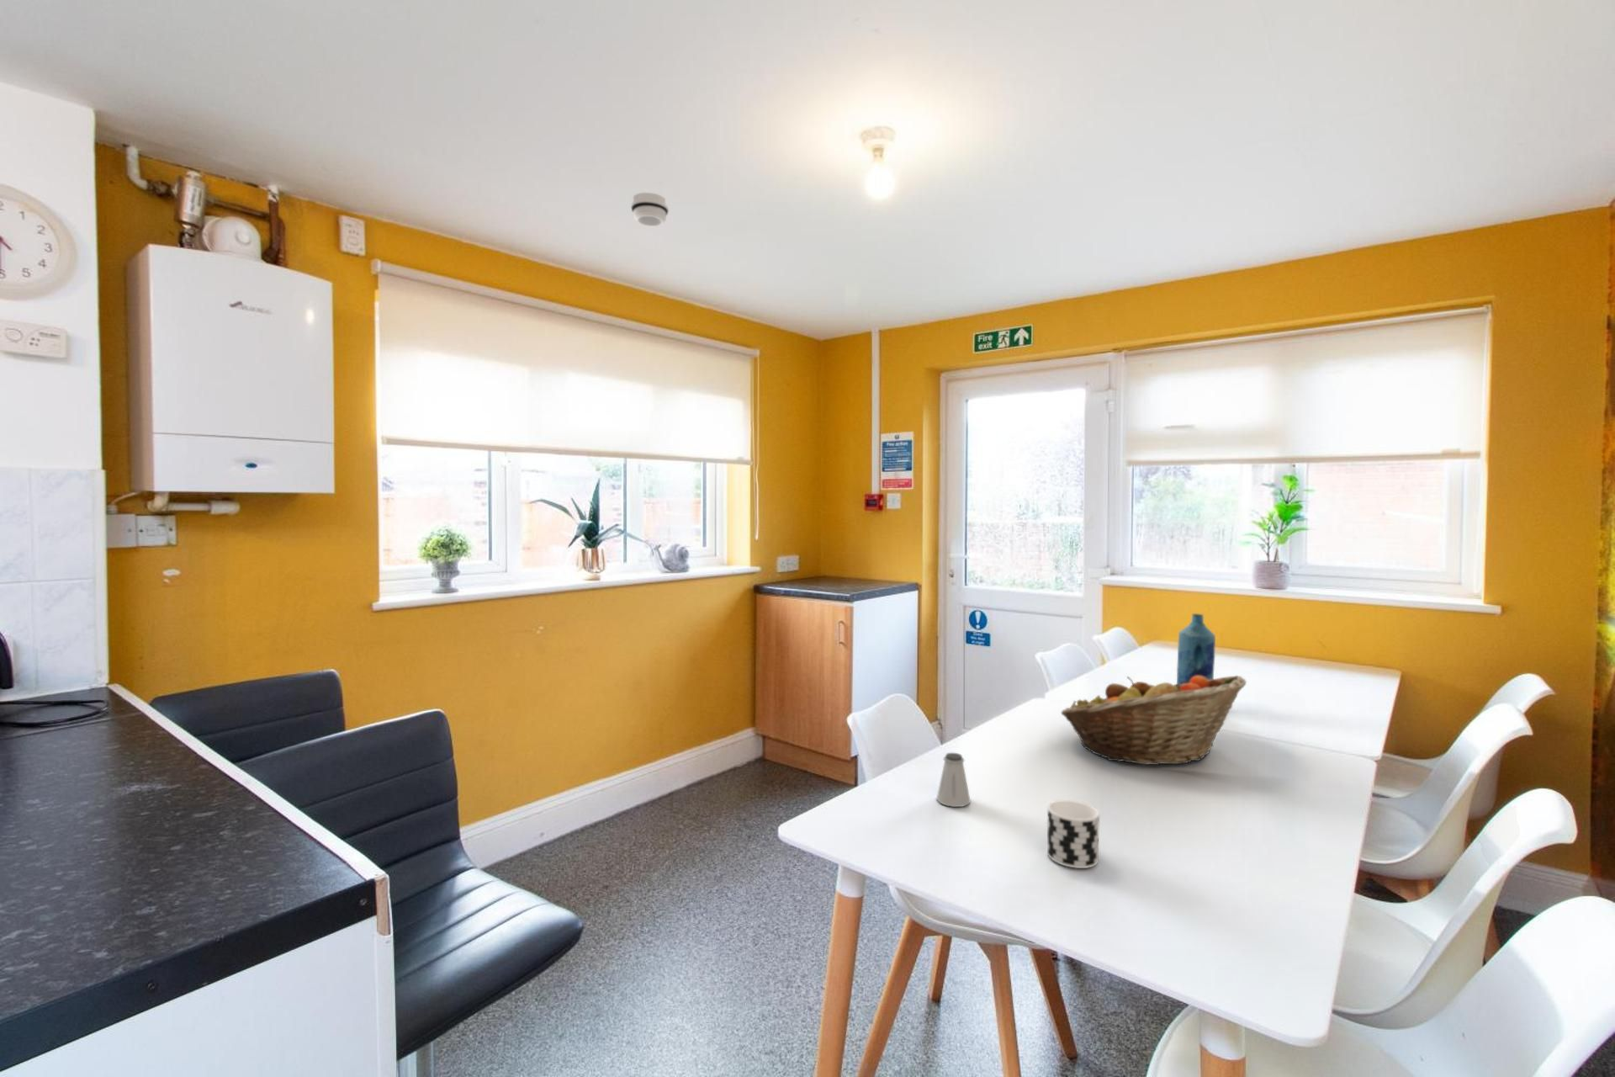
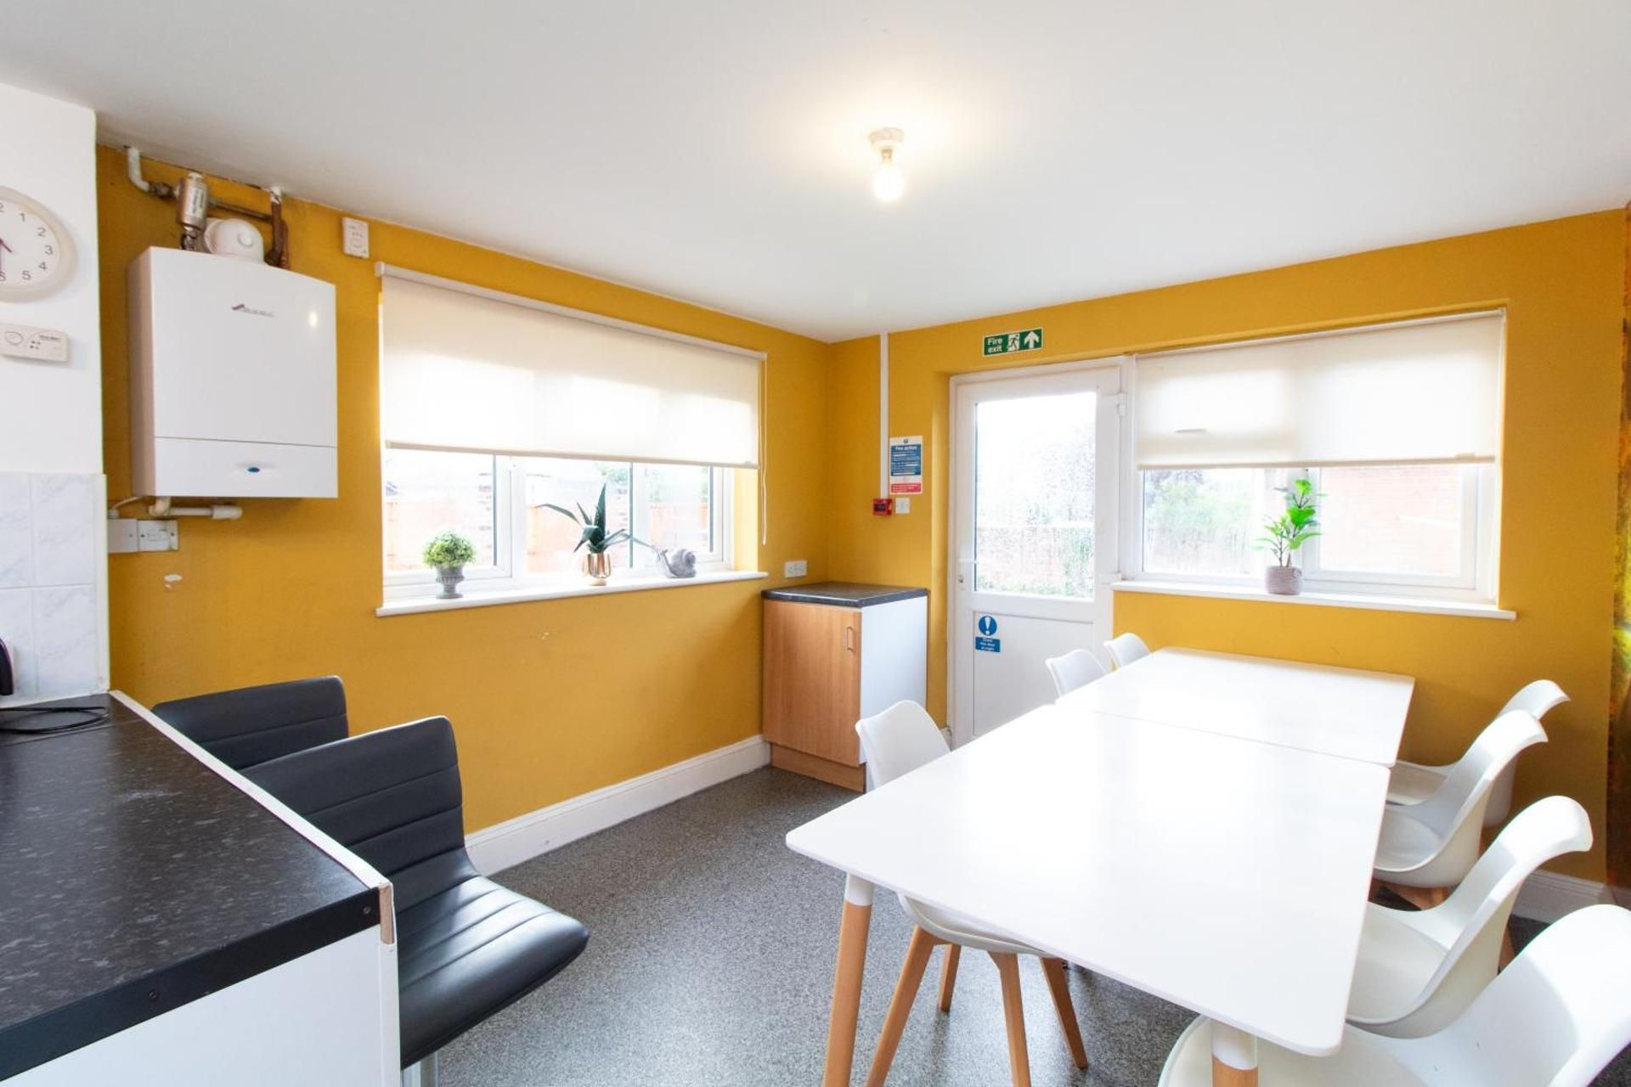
- fruit basket (1152, 710)
- bottle (1196, 661)
- smoke detector (649, 209)
- cup (1075, 831)
- saltshaker (953, 778)
